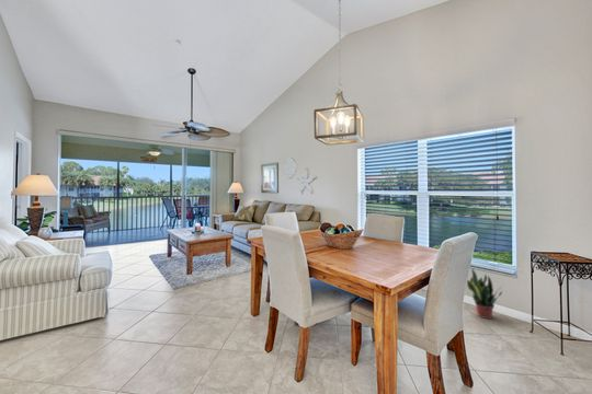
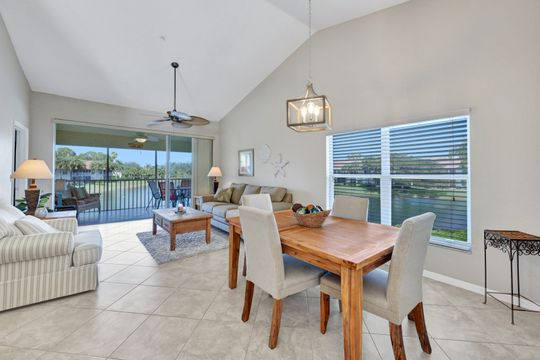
- potted plant (483, 293)
